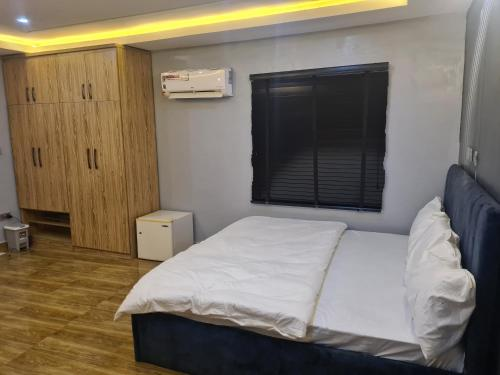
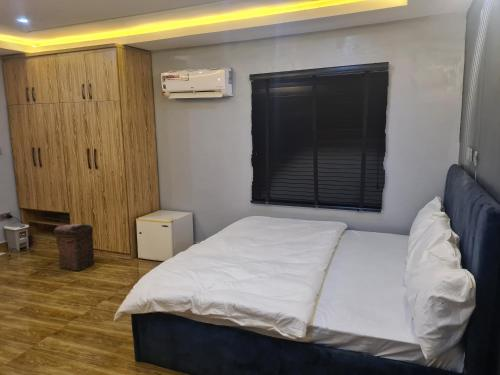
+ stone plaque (74, 244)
